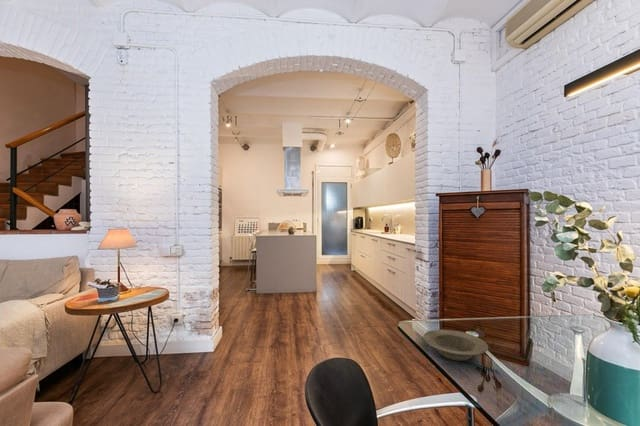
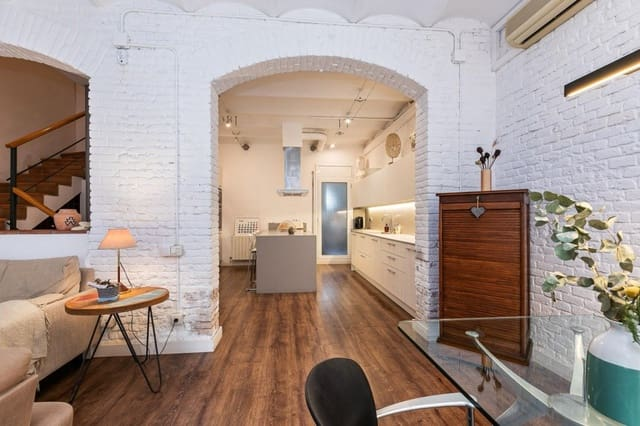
- bowl (454, 347)
